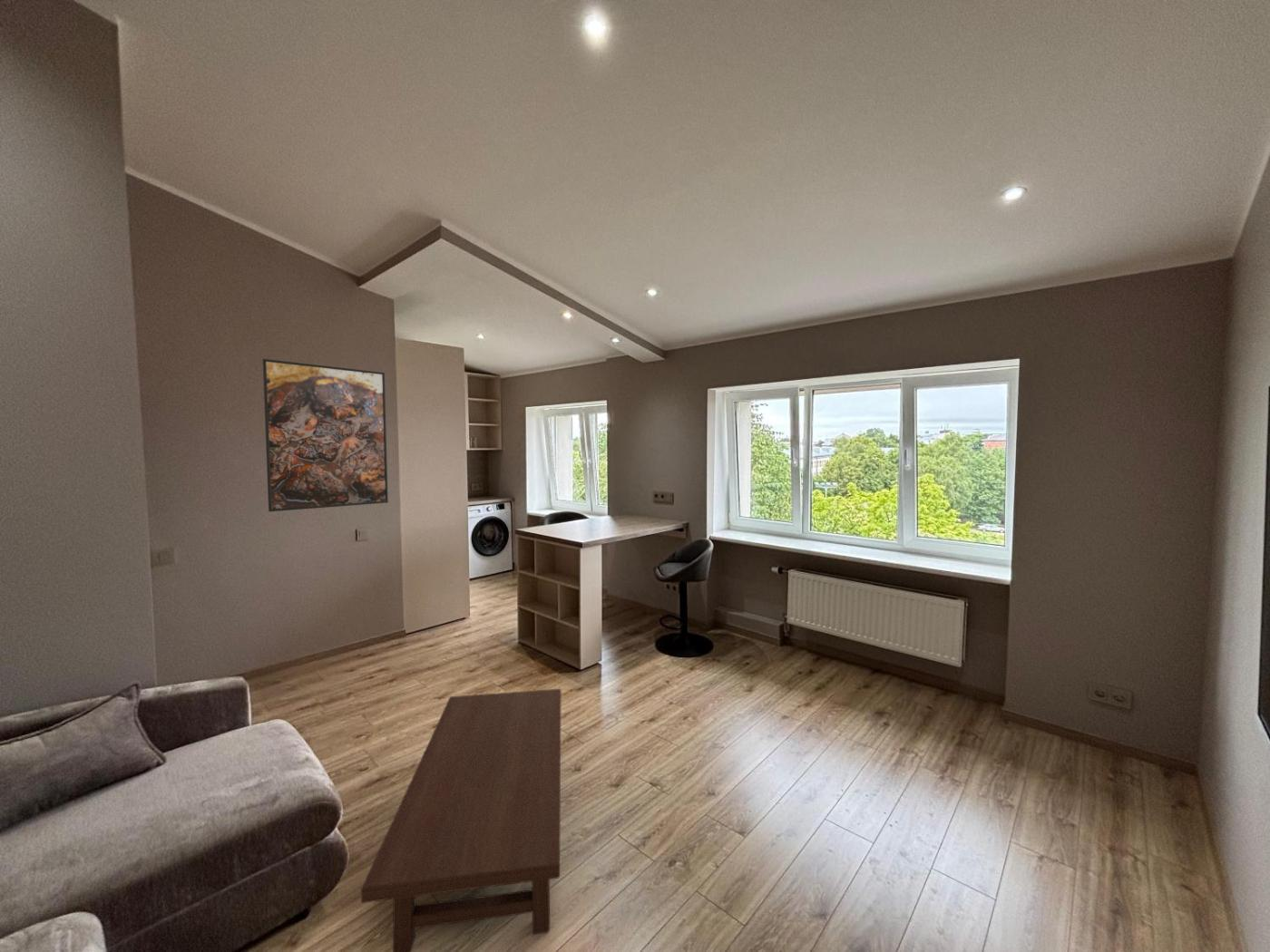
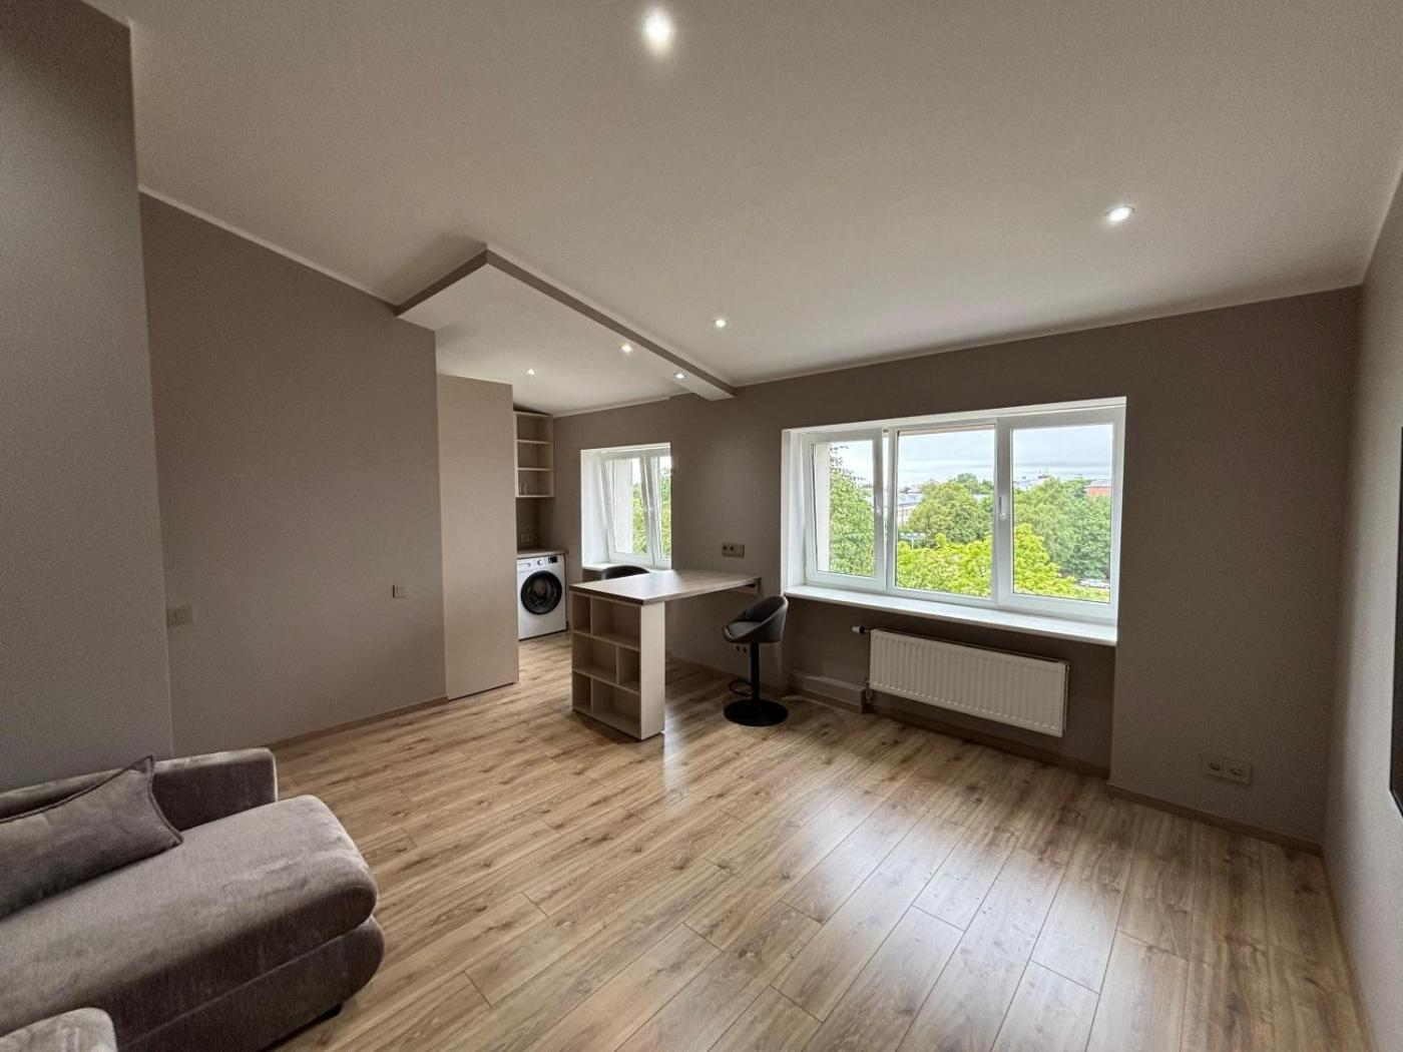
- coffee table (491, 801)
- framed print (330, 437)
